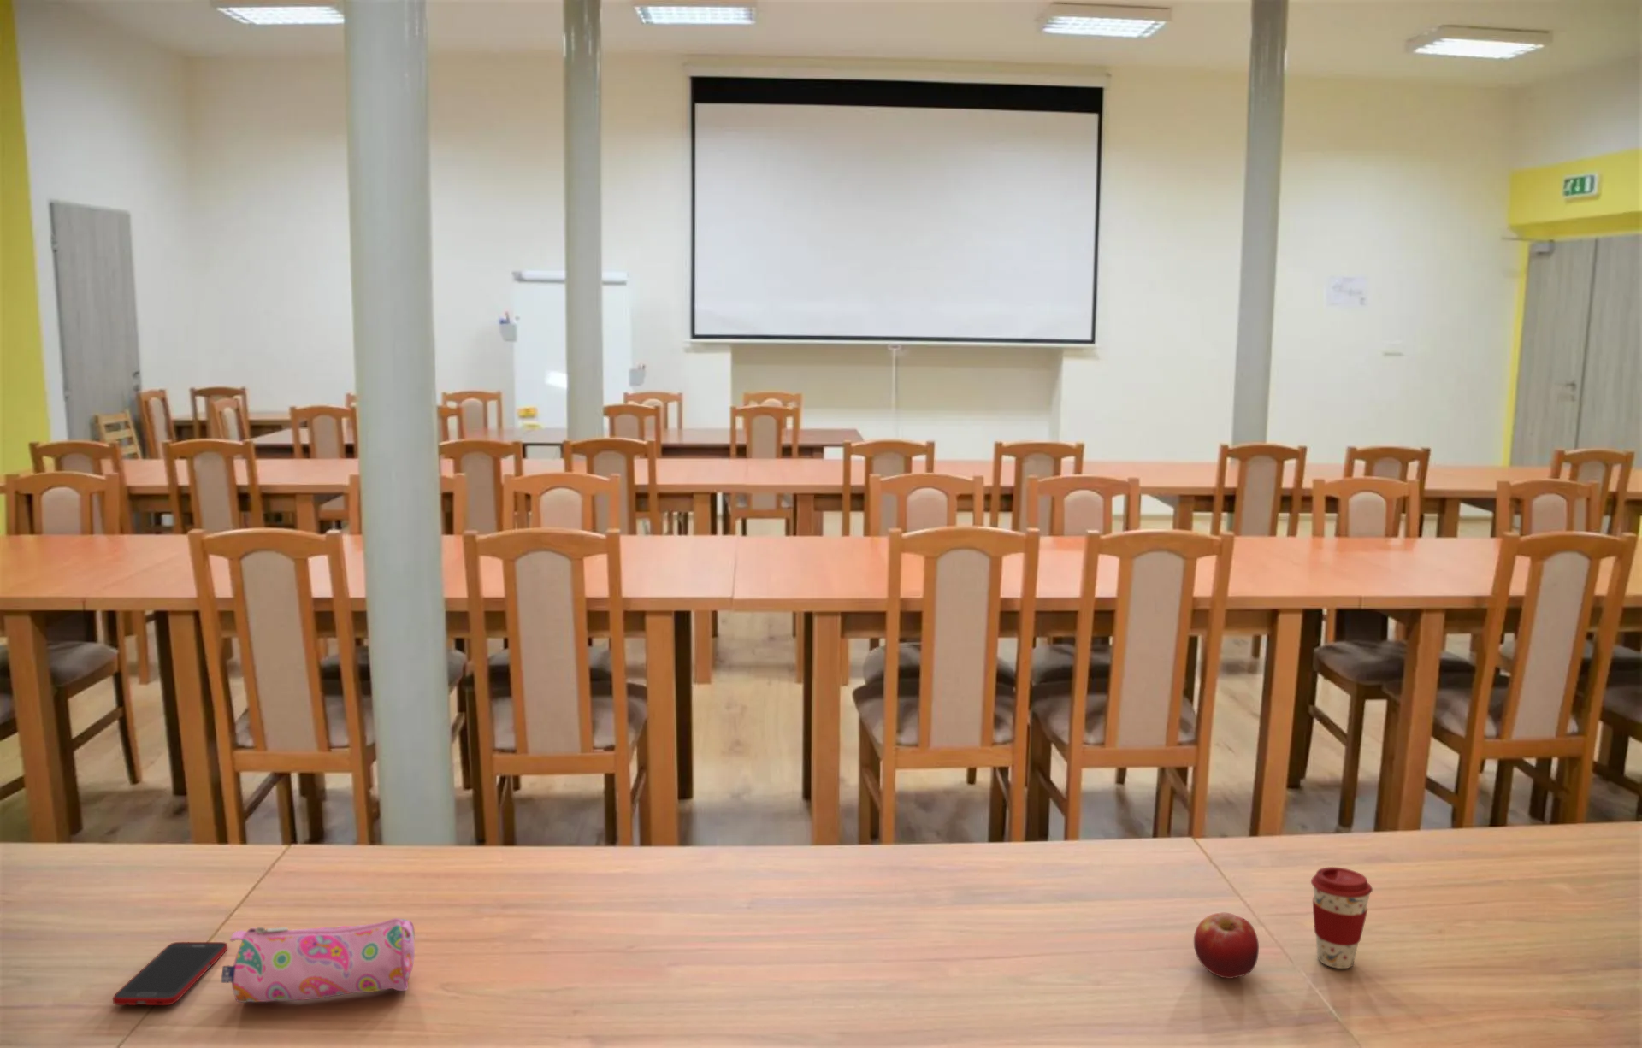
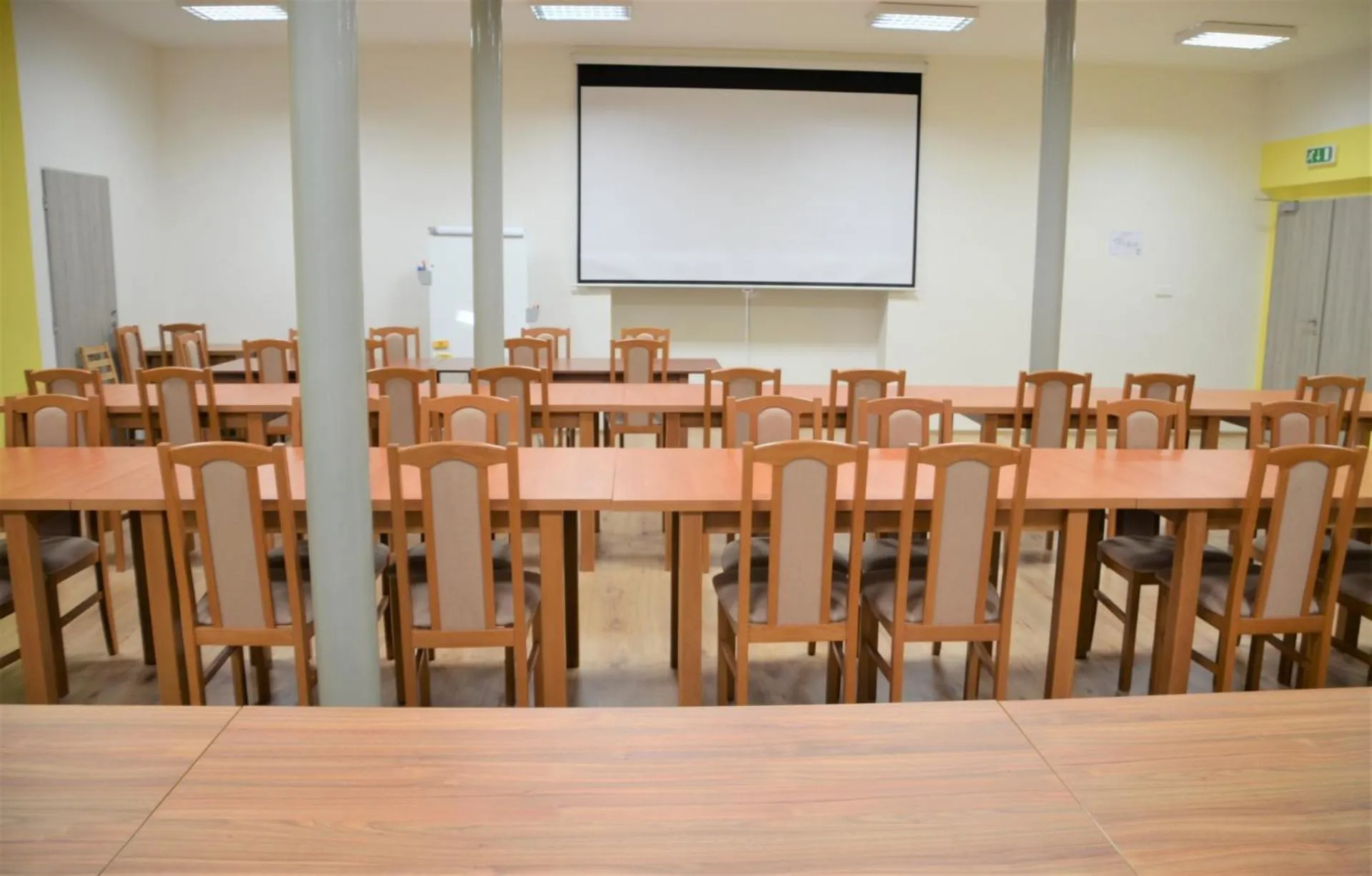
- fruit (1226, 945)
- pencil case (323, 959)
- coffee cup (1338, 918)
- cell phone (172, 971)
